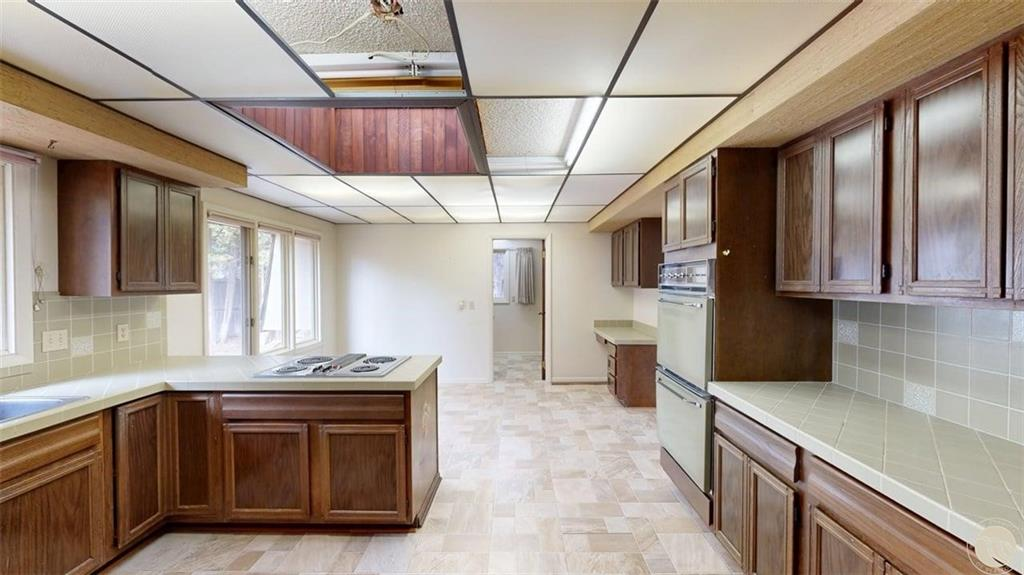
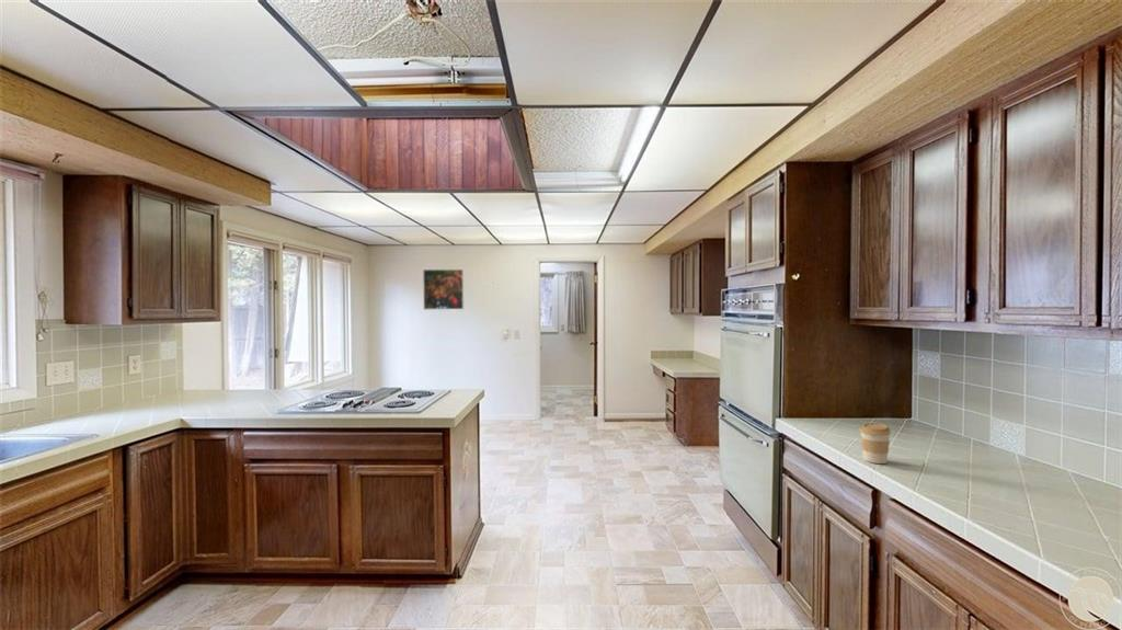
+ coffee cup (874, 442)
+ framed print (443, 289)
